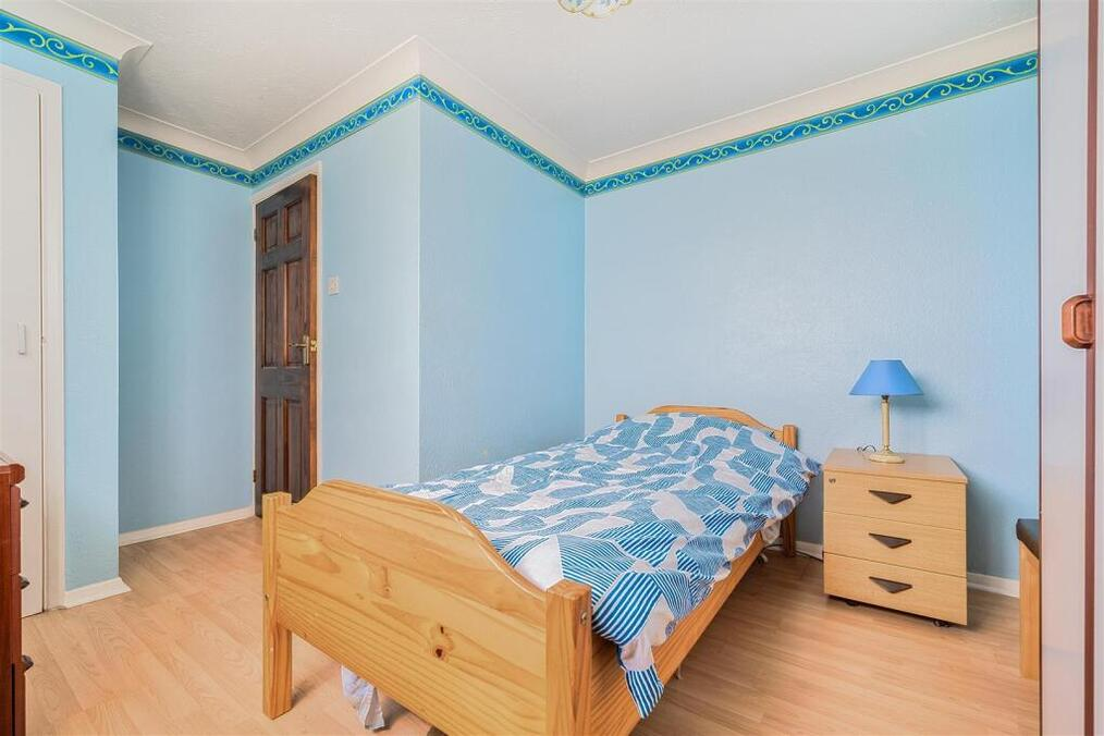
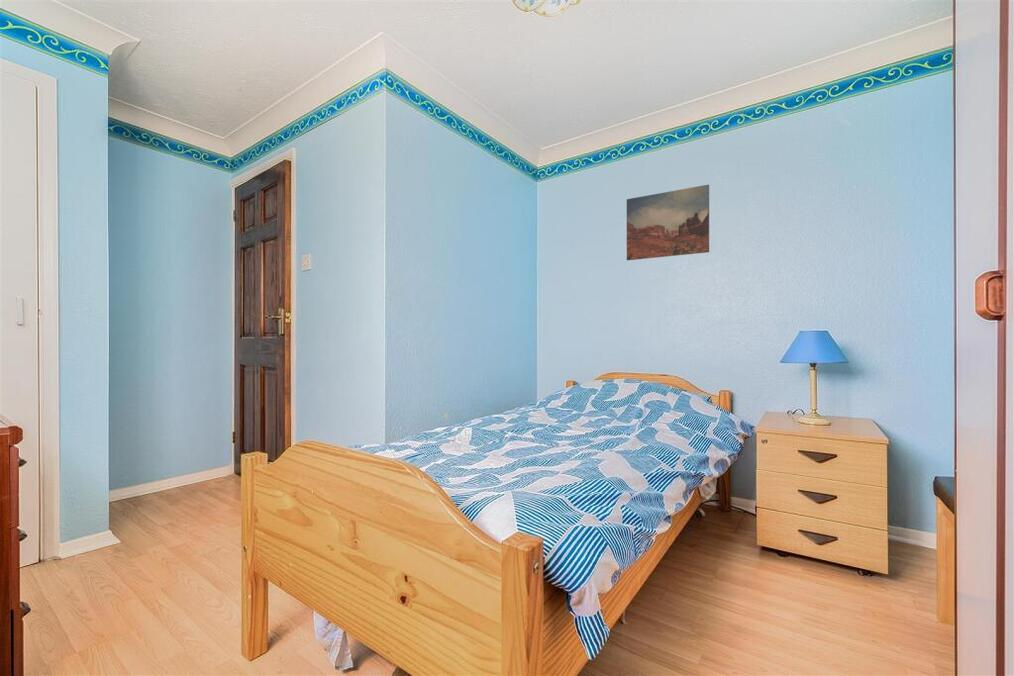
+ wall art (665, 224)
